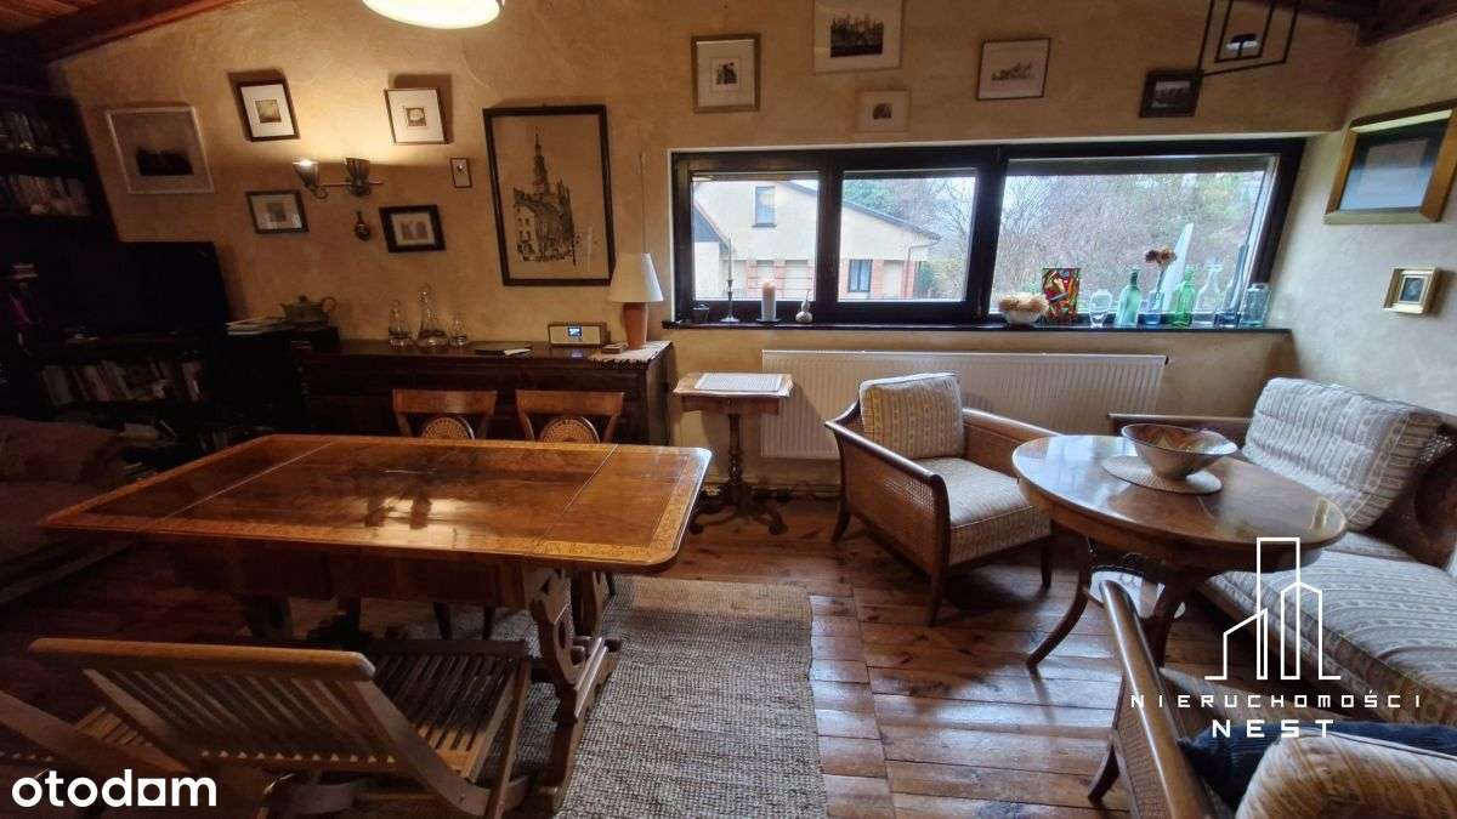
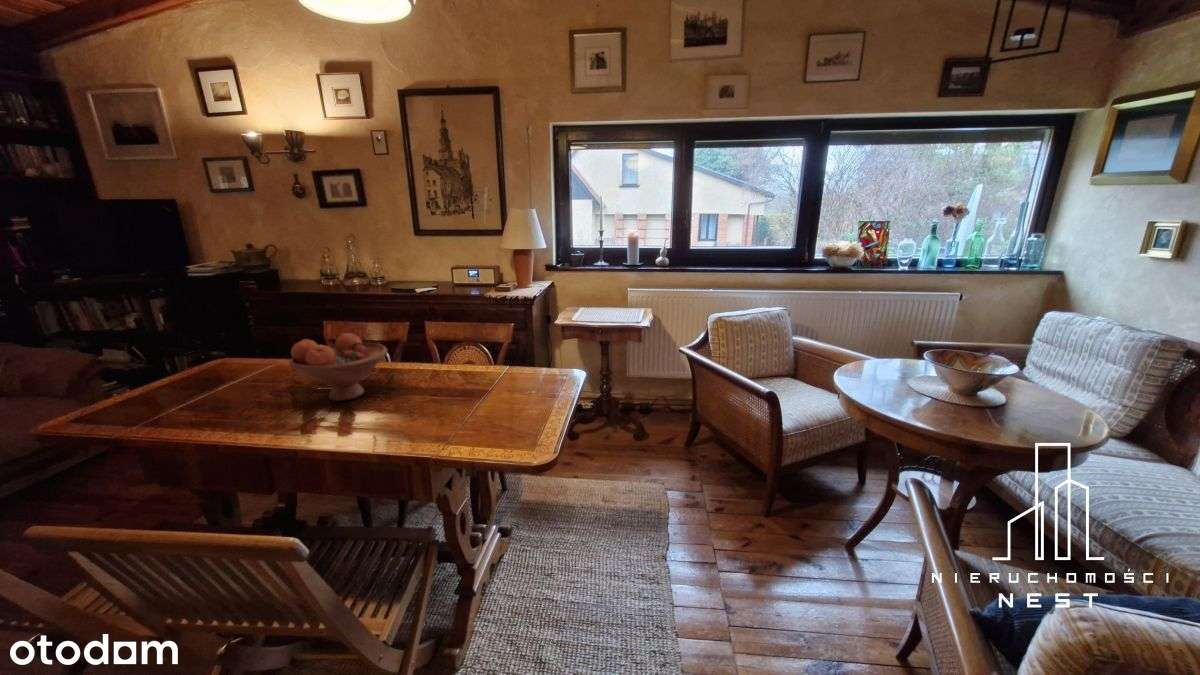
+ fruit bowl (342, 366)
